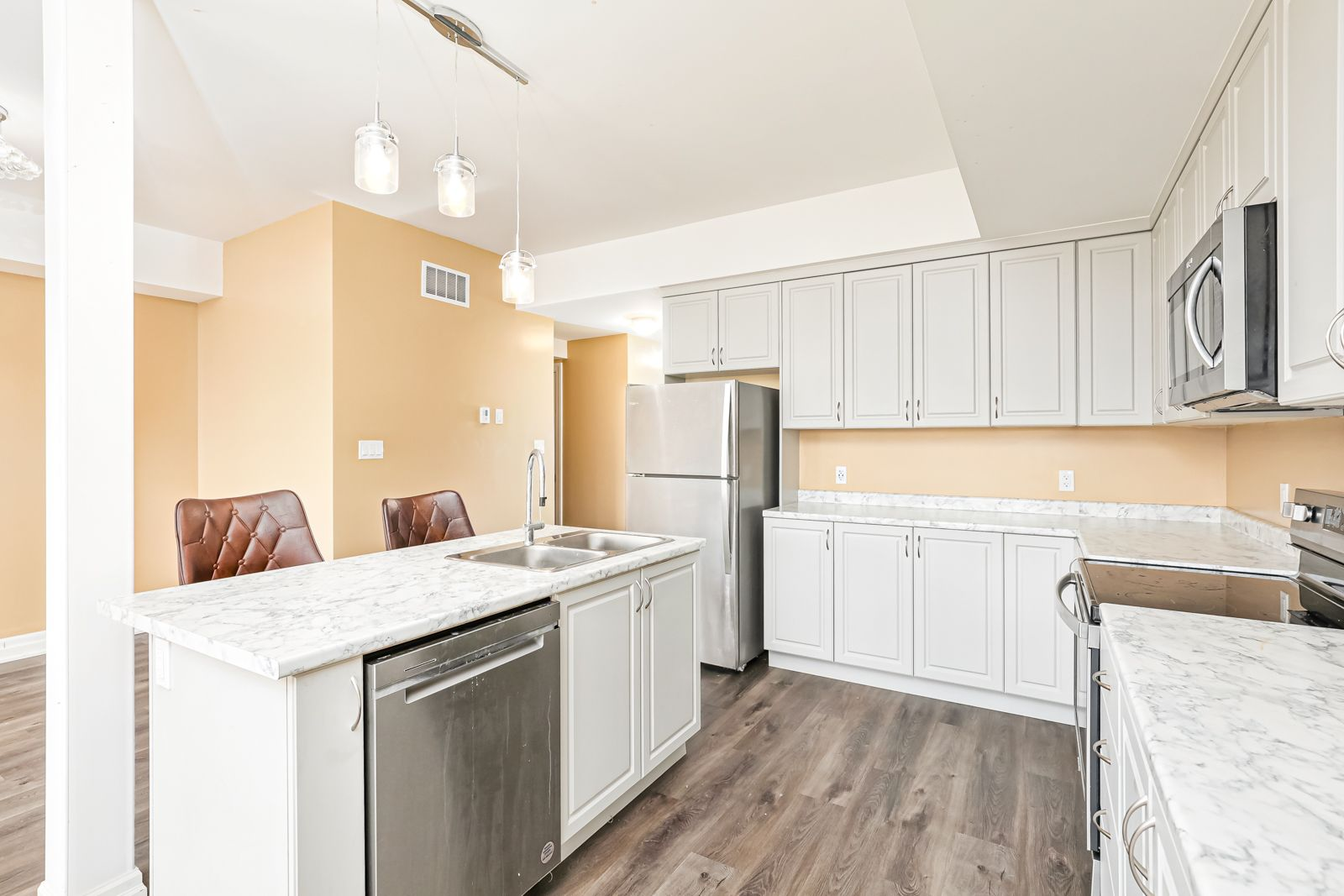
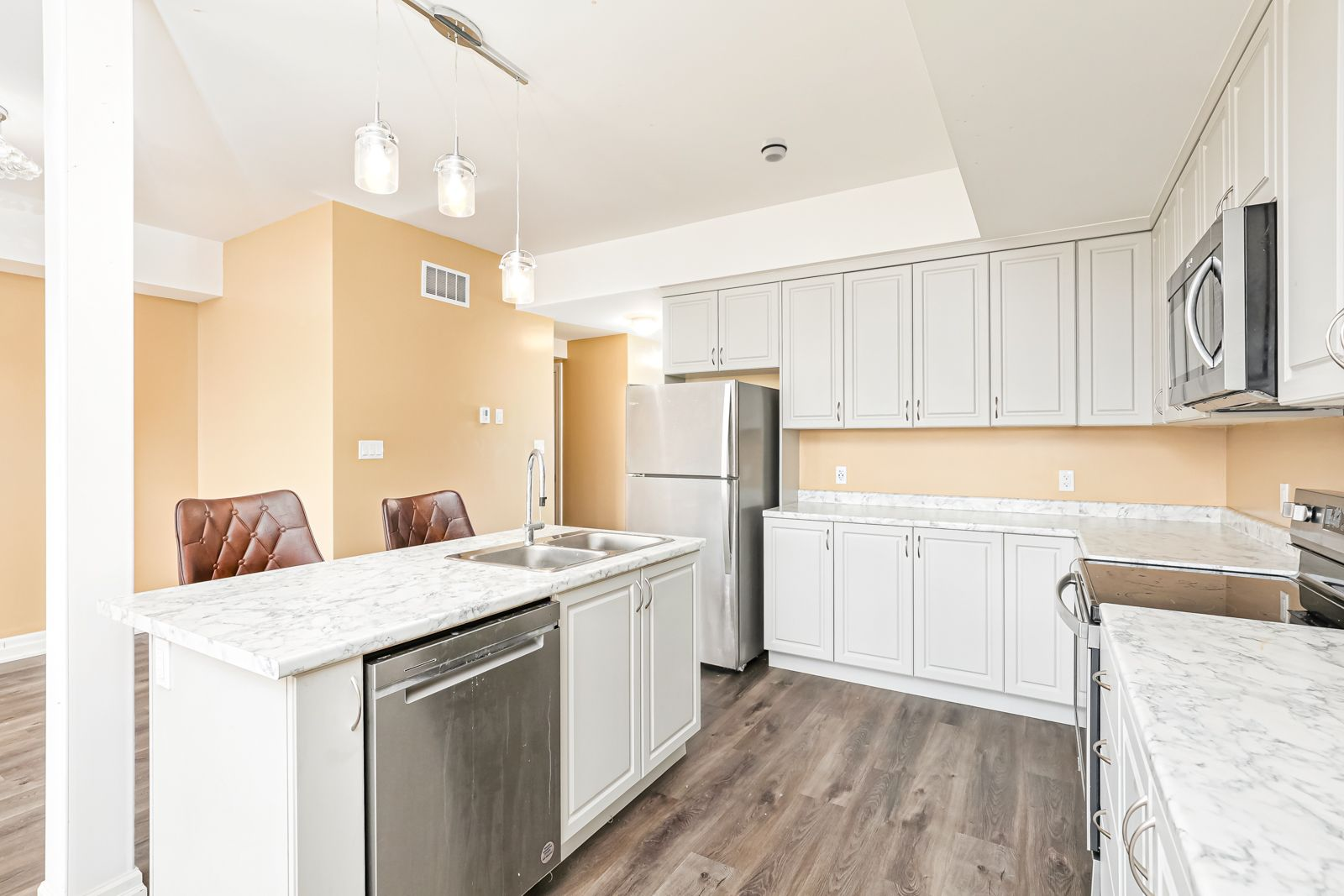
+ smoke detector (774, 150)
